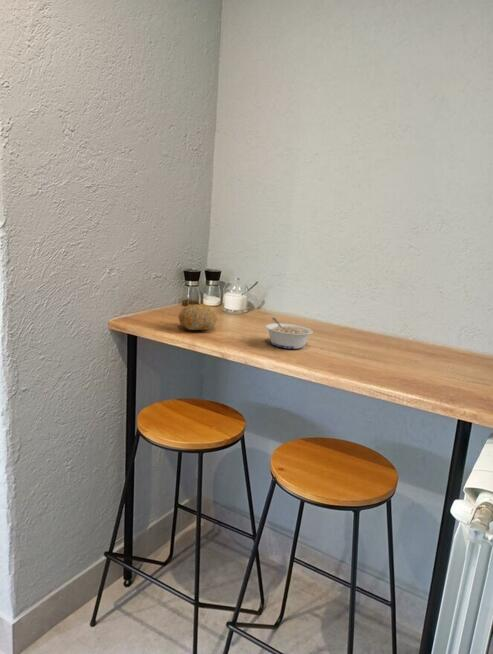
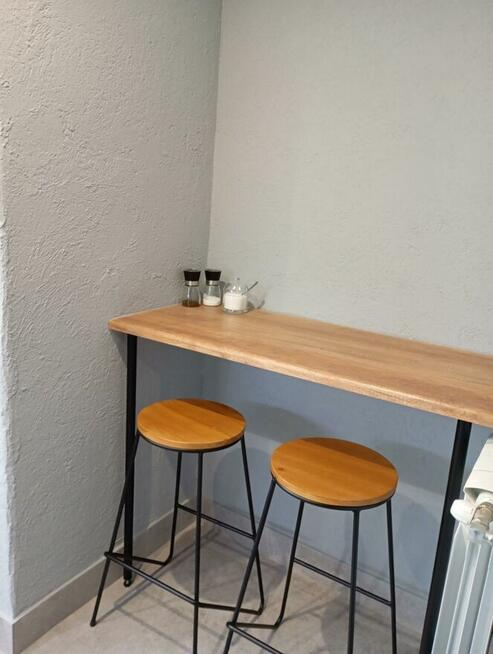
- legume (286, 334)
- fruit (198, 316)
